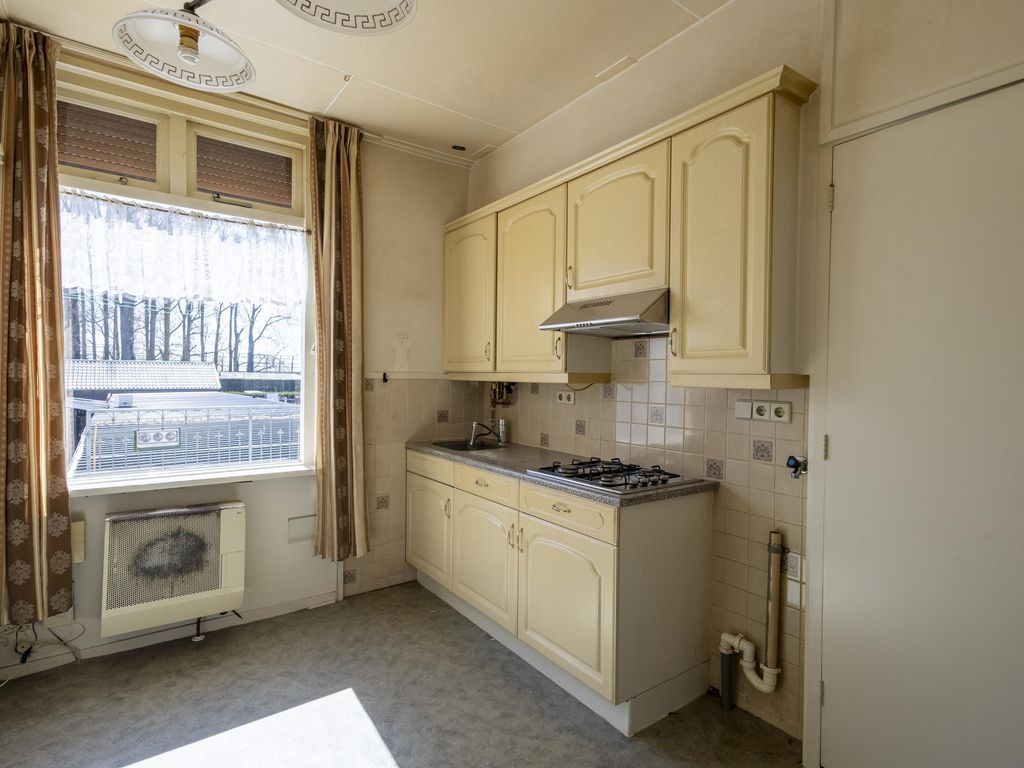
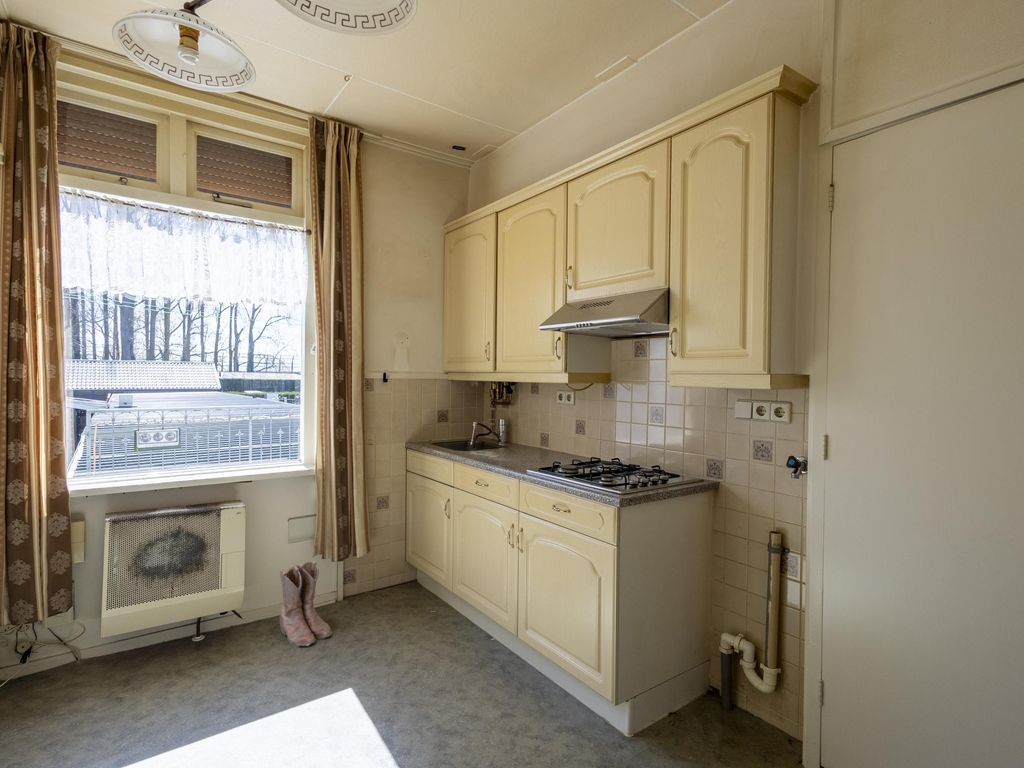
+ boots (305, 600)
